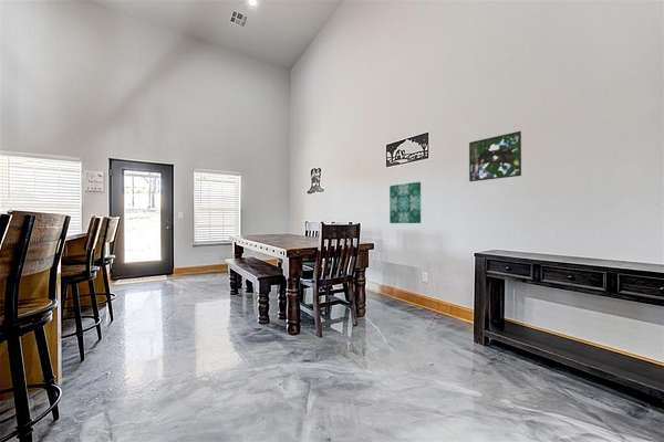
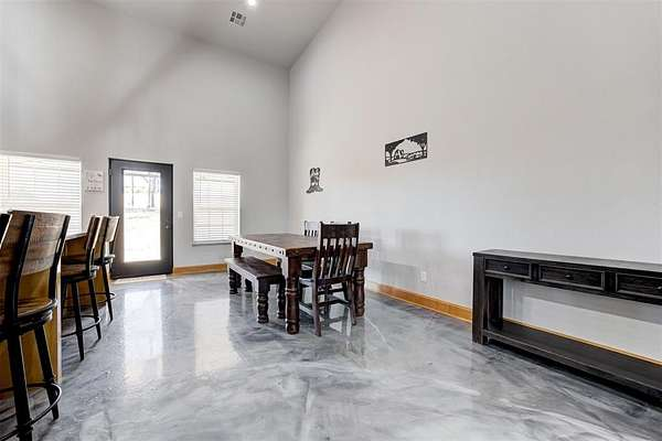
- wall art (404, 203)
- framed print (494, 158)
